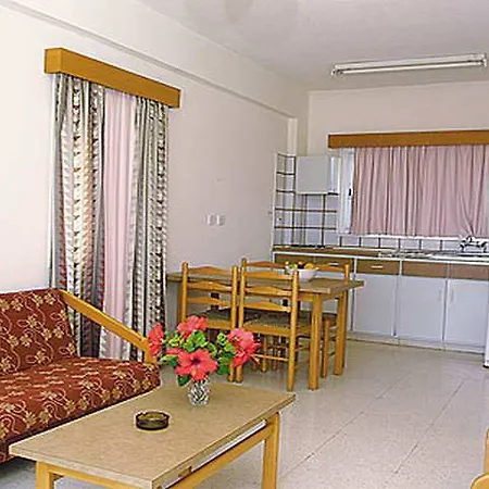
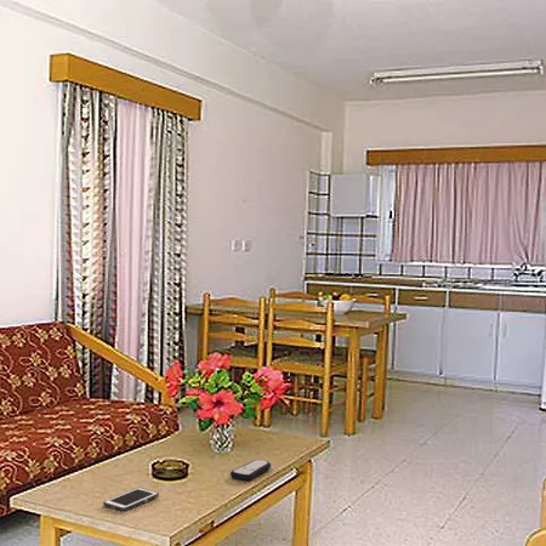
+ remote control (251, 468)
+ cell phone (131, 499)
